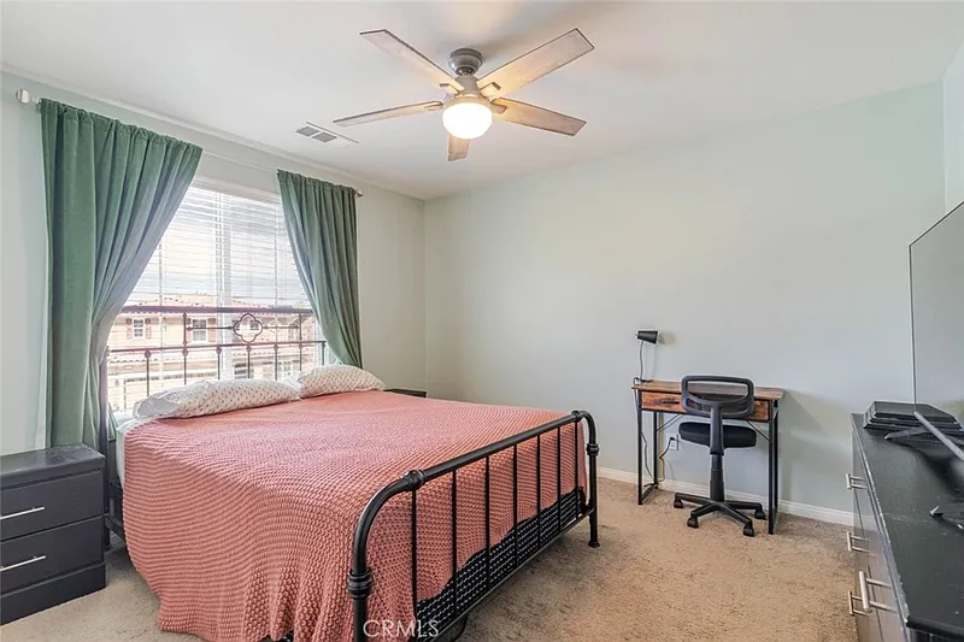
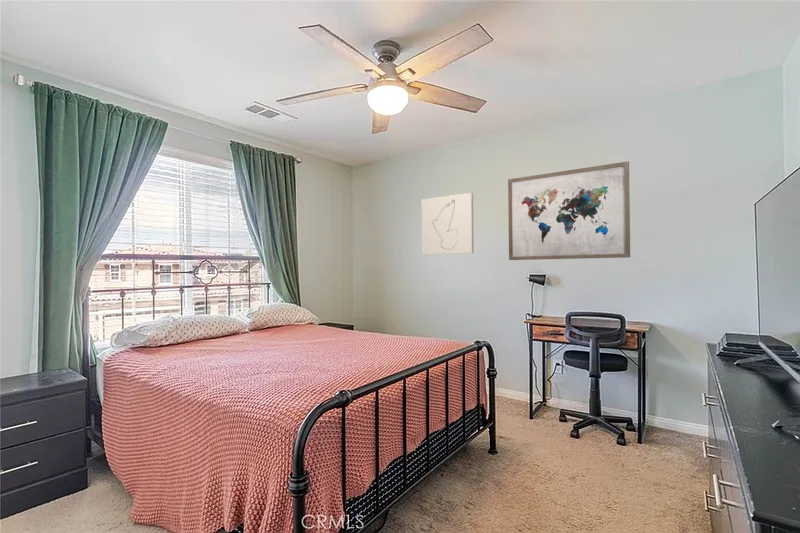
+ wall art (446, 225)
+ wall art (563, 215)
